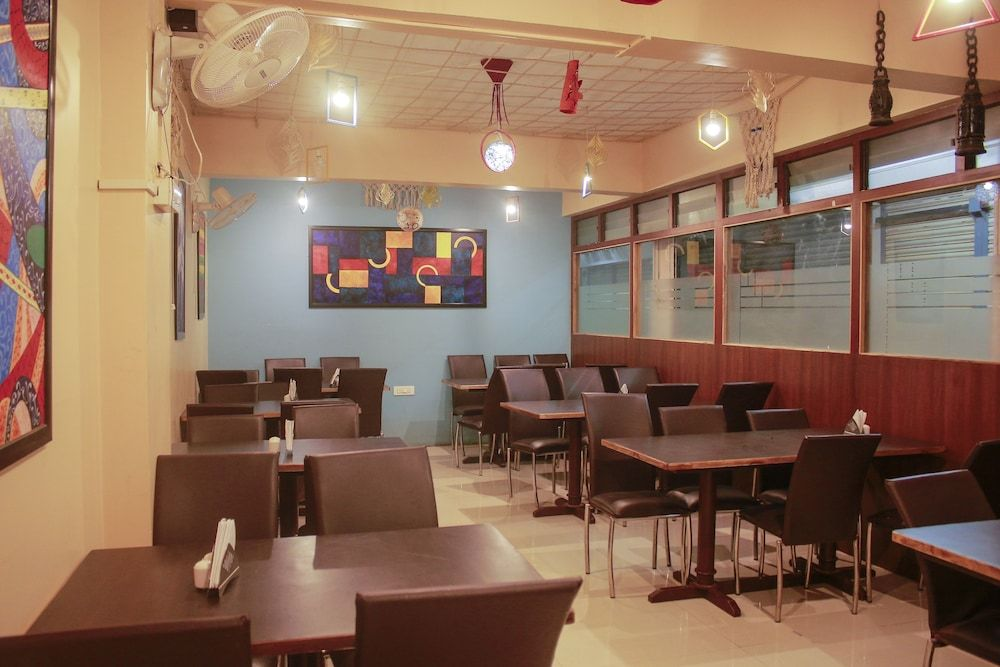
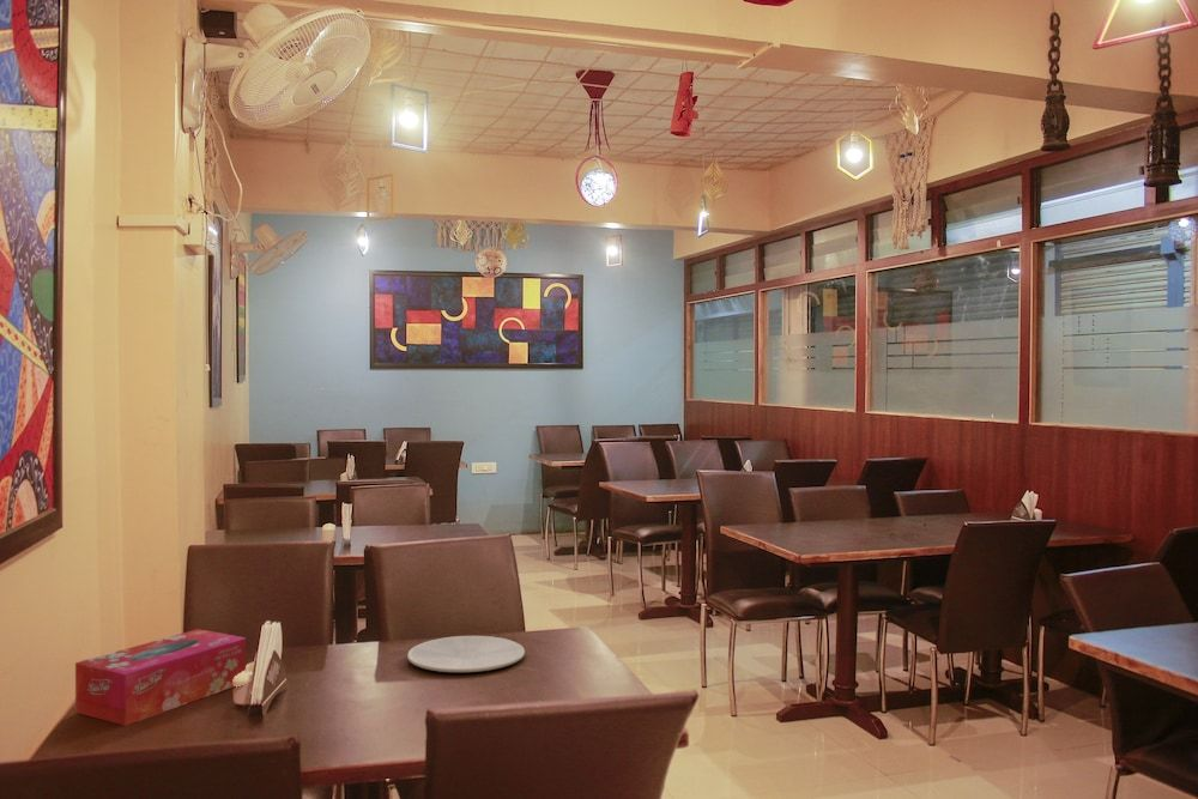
+ tissue box (164, 673)
+ plate (466, 654)
